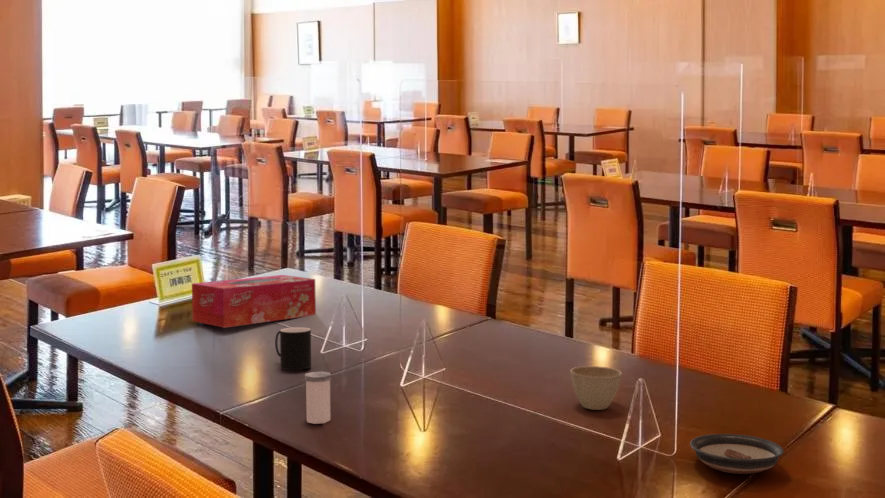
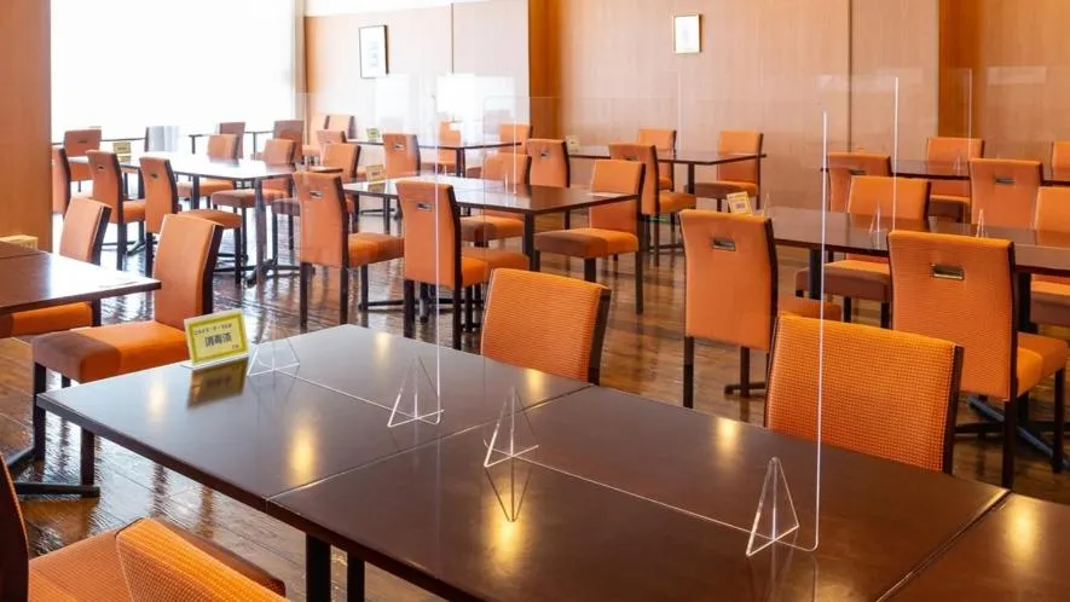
- cup (291, 347)
- flower pot (595, 389)
- saucer (735, 456)
- tissue box (255, 299)
- salt shaker (318, 397)
